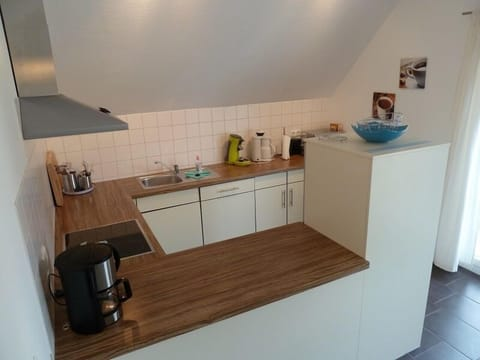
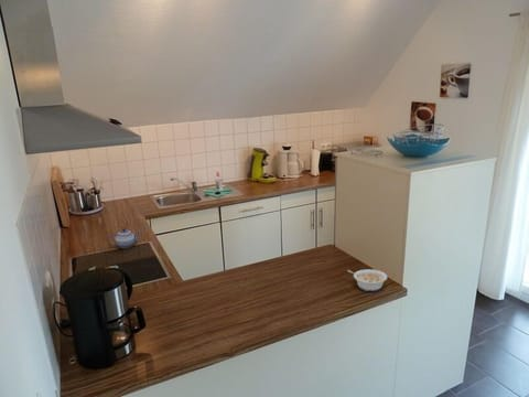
+ legume (368, 280)
+ teapot (125, 237)
